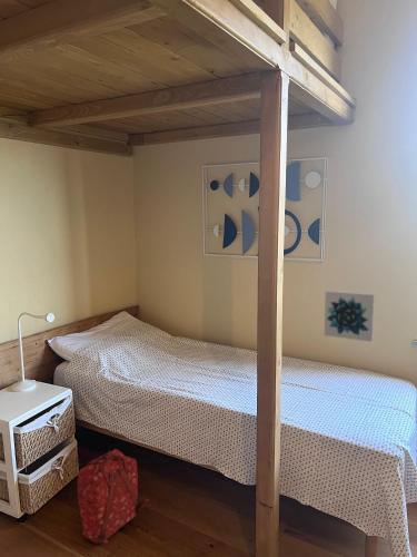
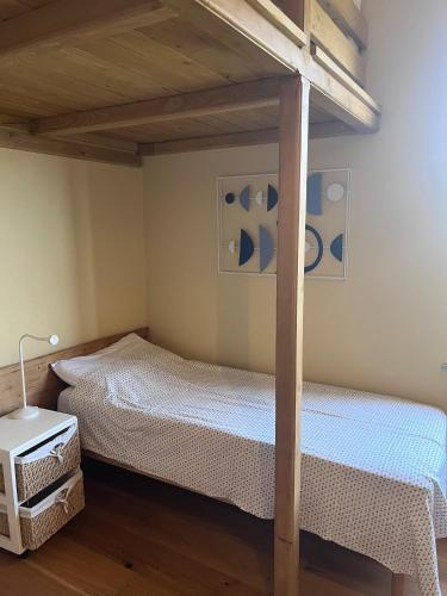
- backpack (112, 491)
- wall art (348, 315)
